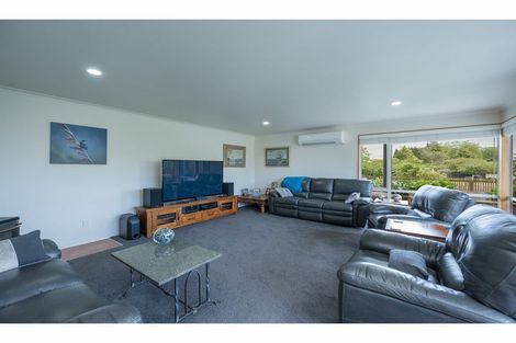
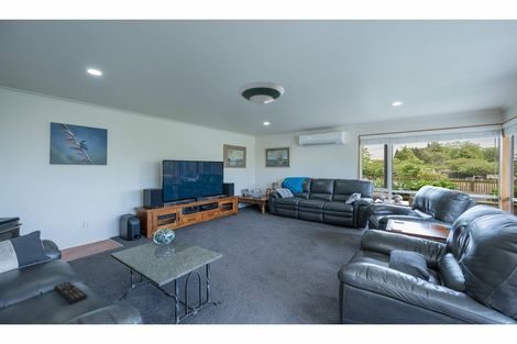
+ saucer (261, 97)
+ remote control (69, 291)
